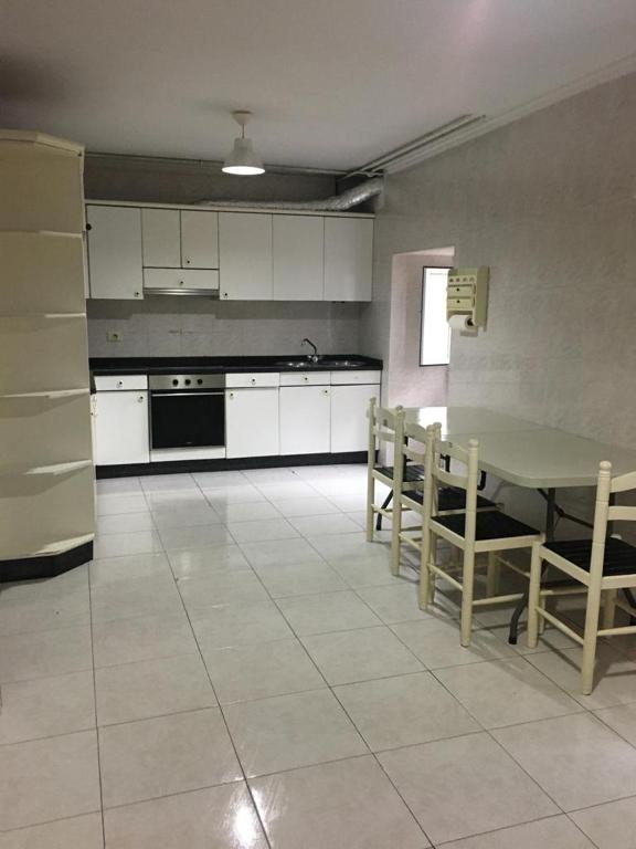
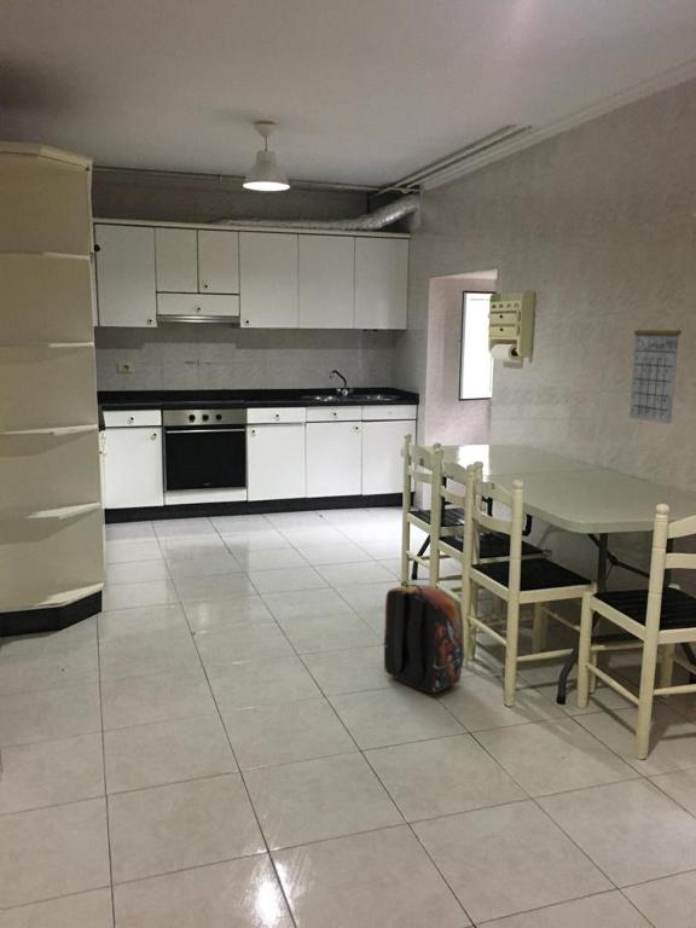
+ calendar (654, 365)
+ backpack (422, 631)
